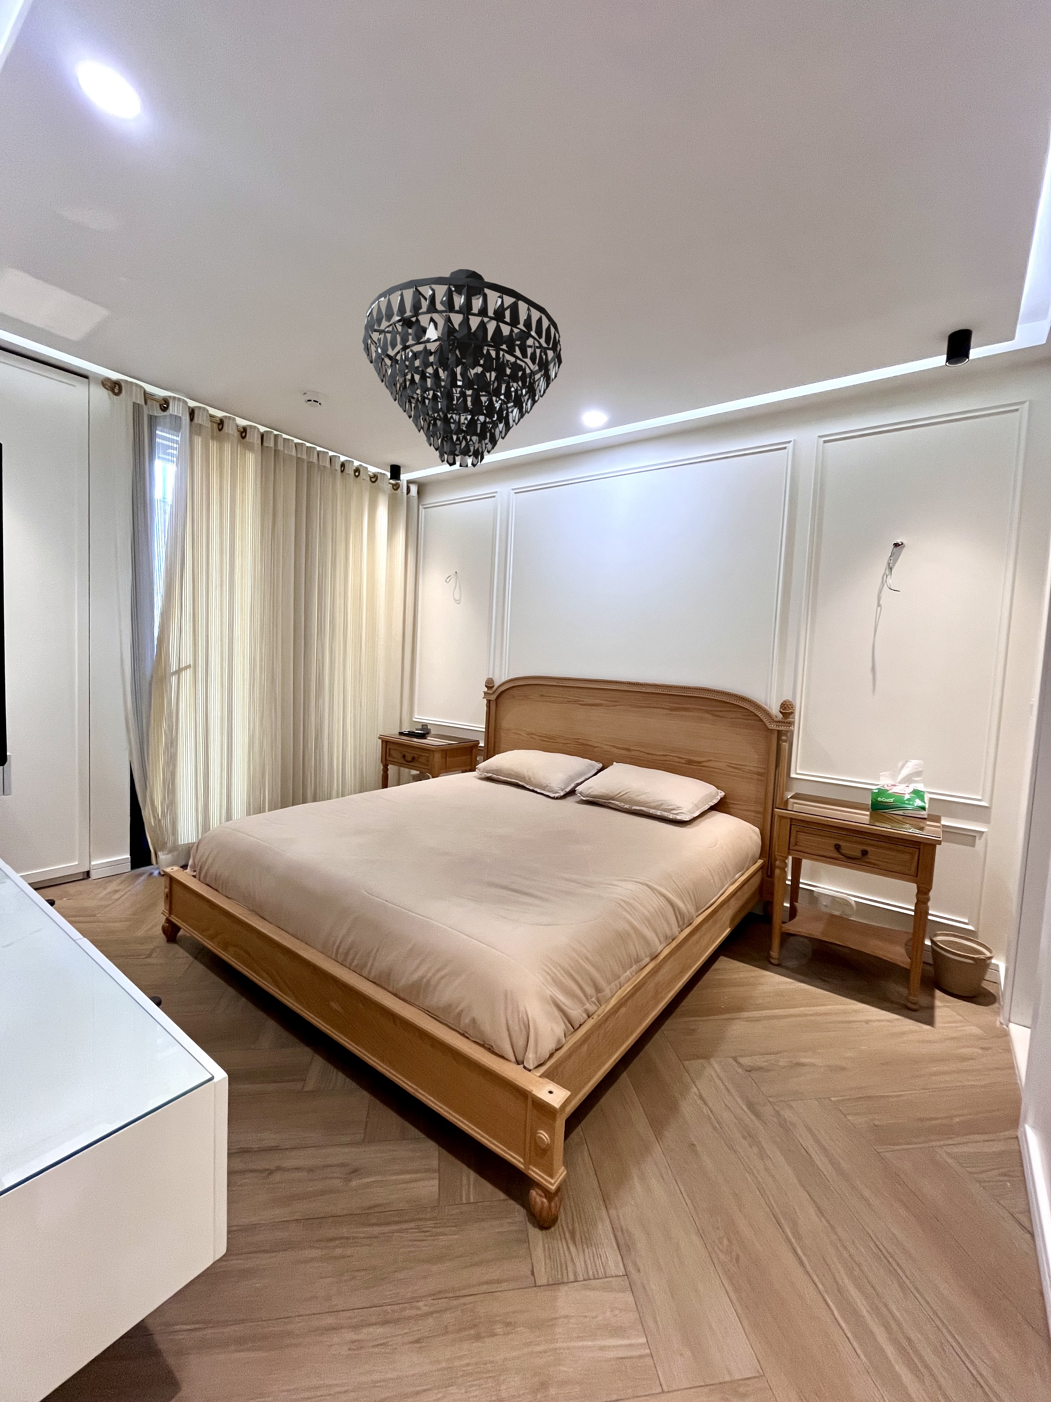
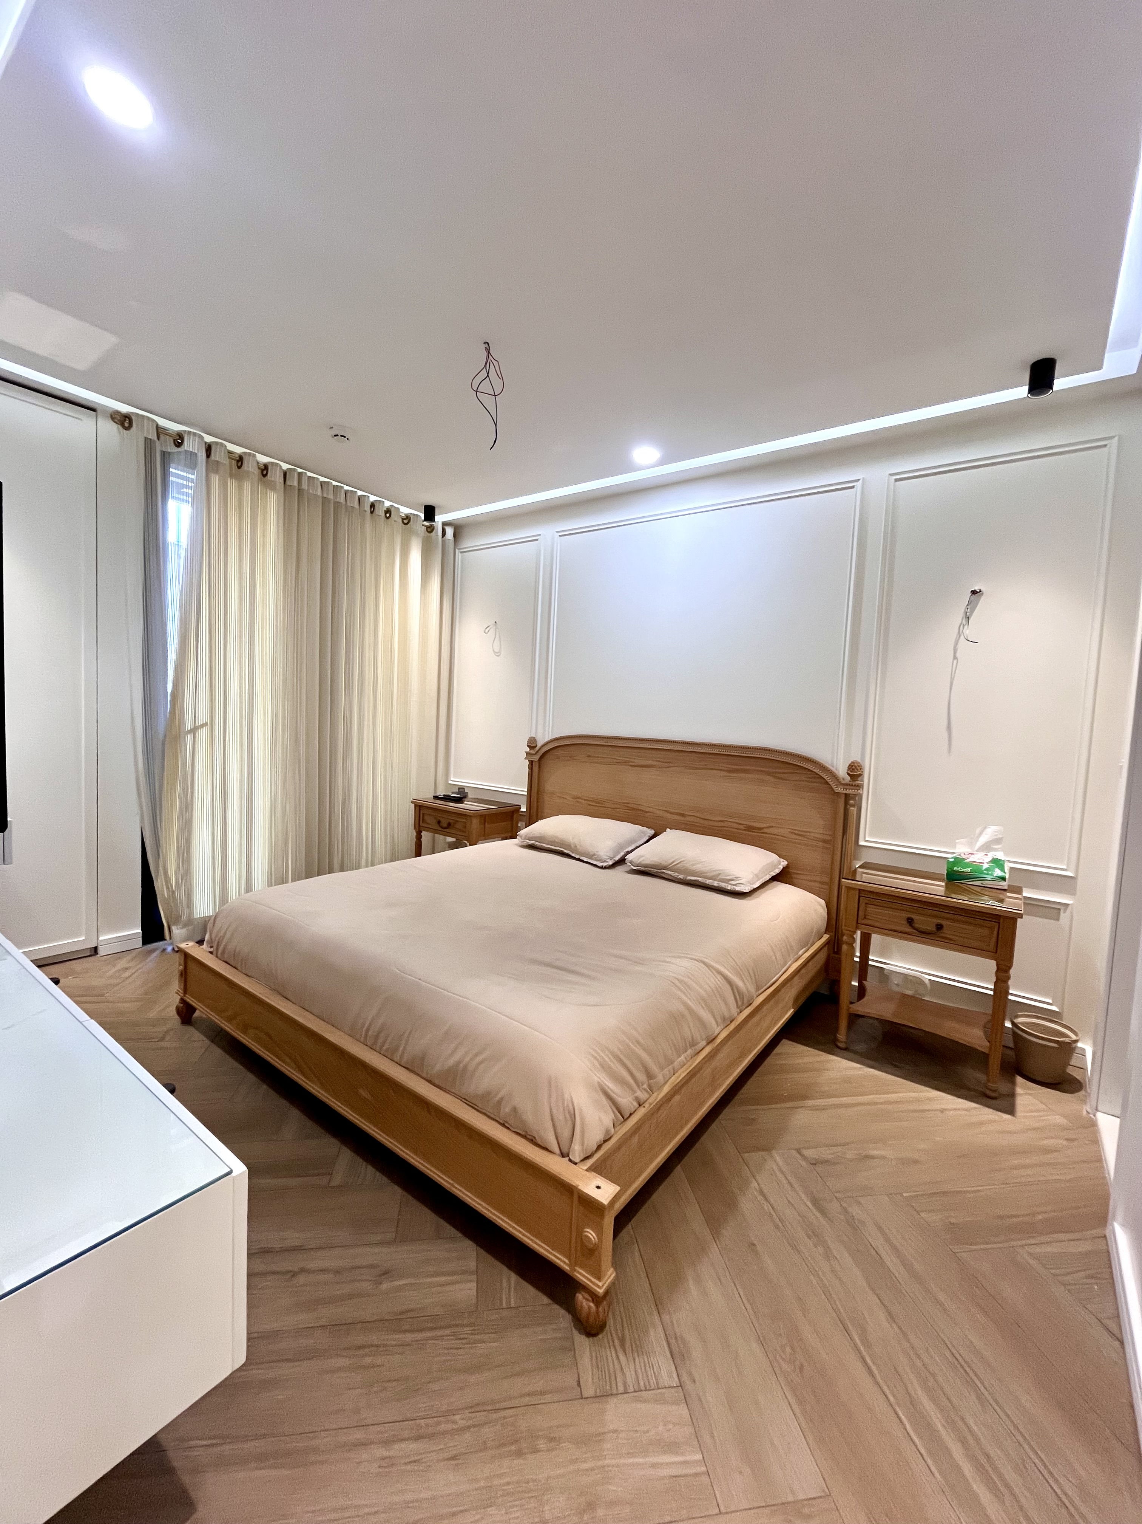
- chandelier (464, 372)
